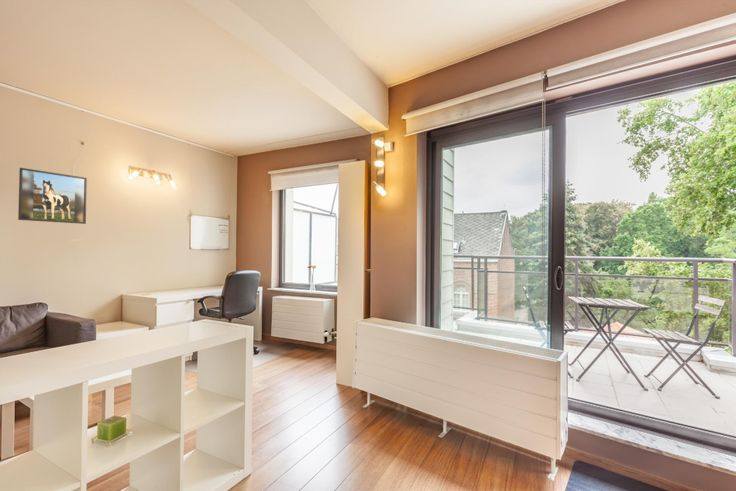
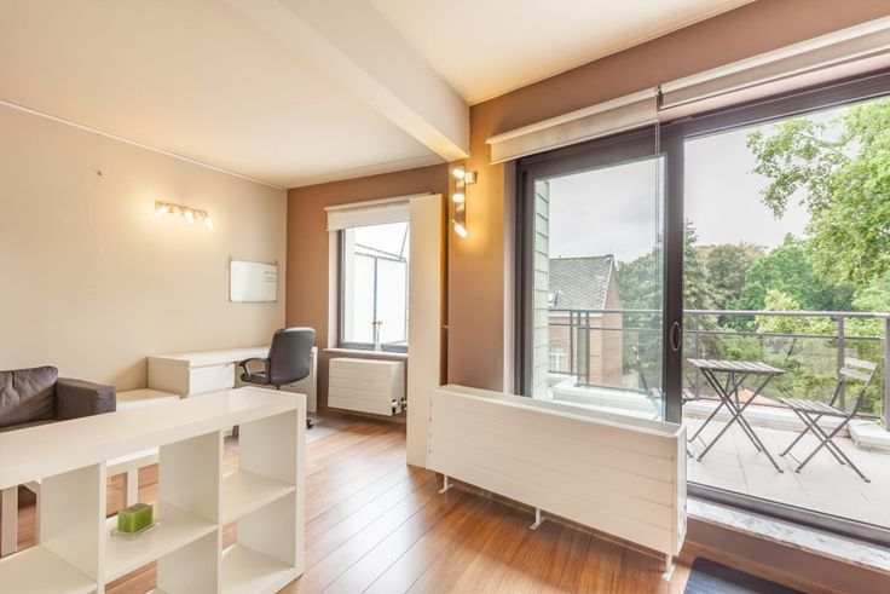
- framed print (54, 197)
